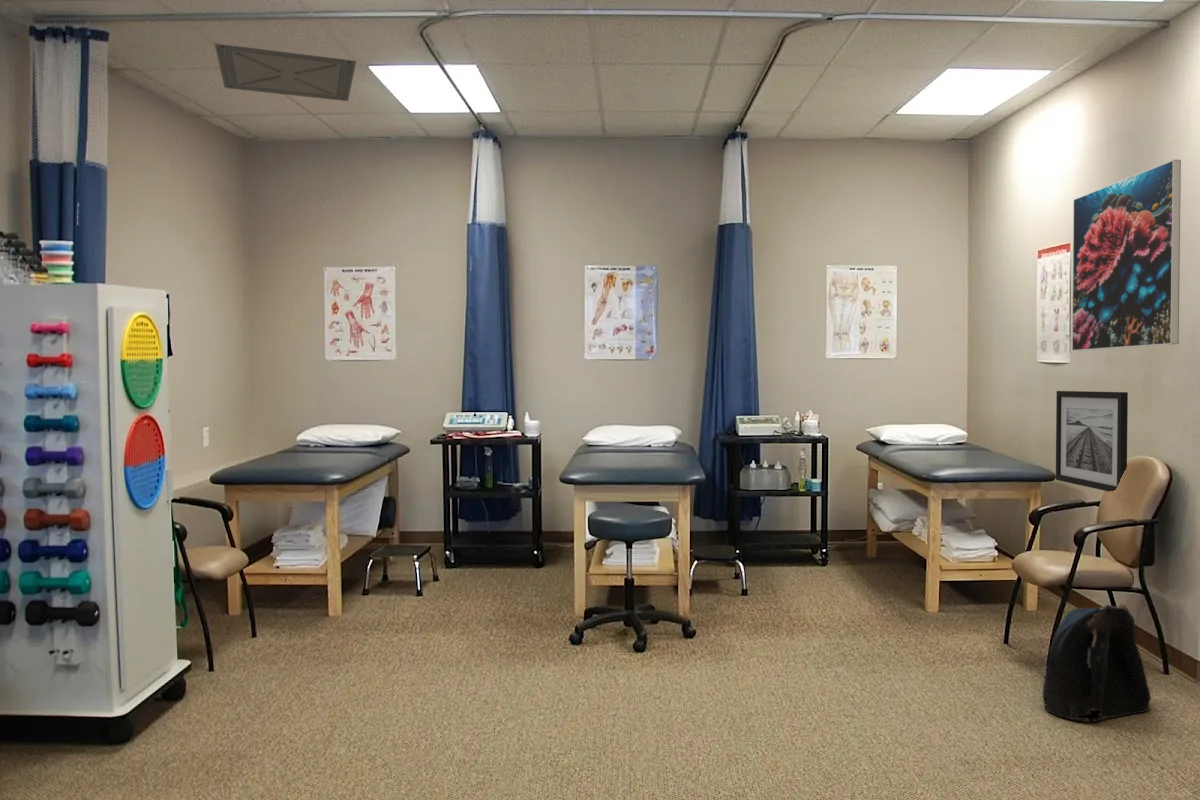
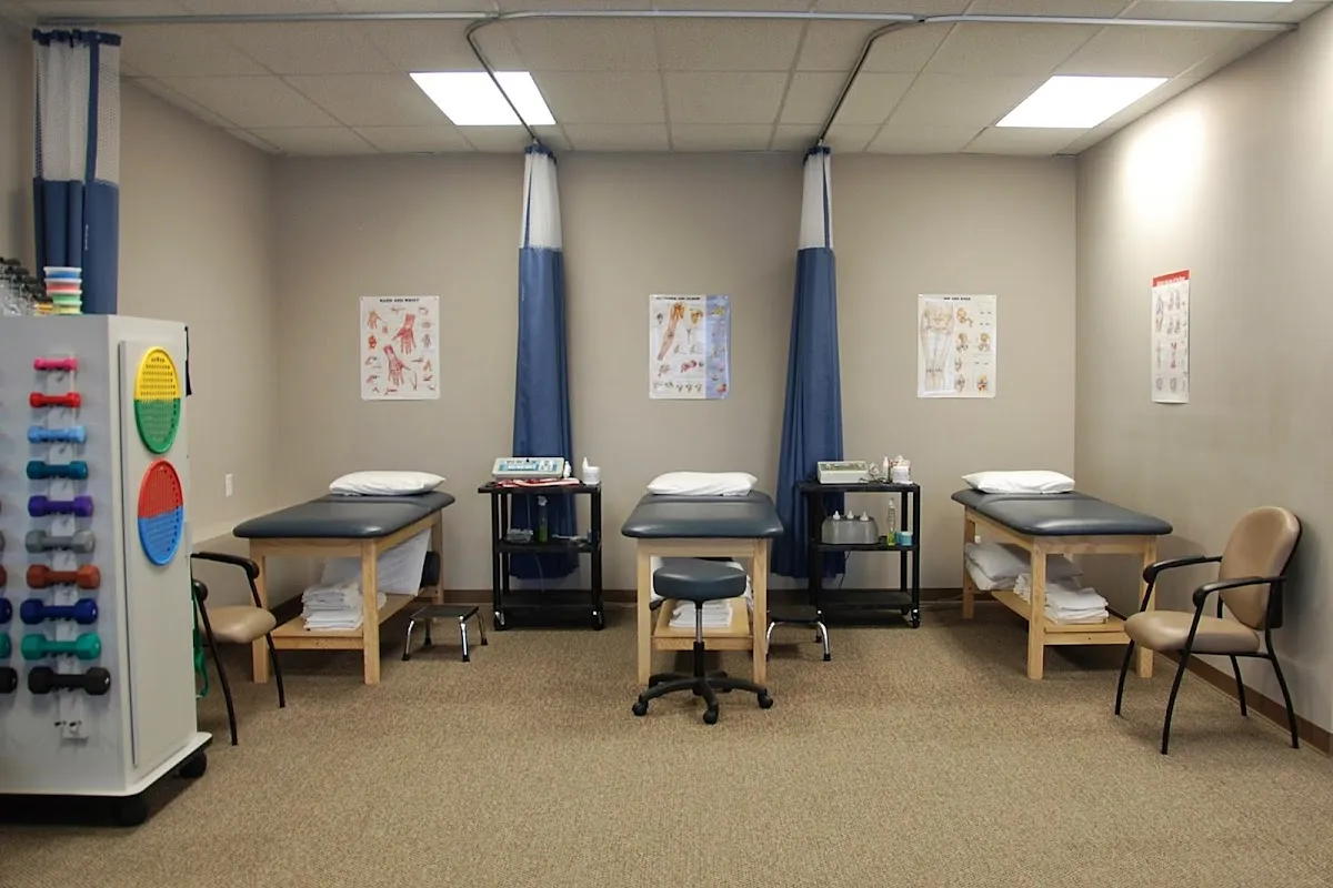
- wall art (1089, 439)
- ceiling vent (287, 75)
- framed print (1120, 264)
- backpack (1098, 654)
